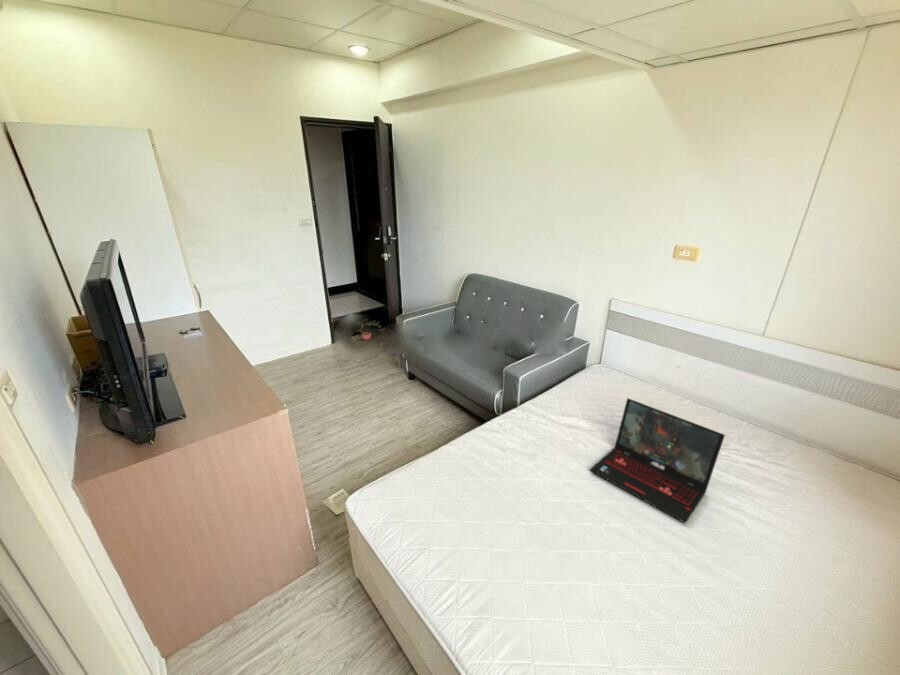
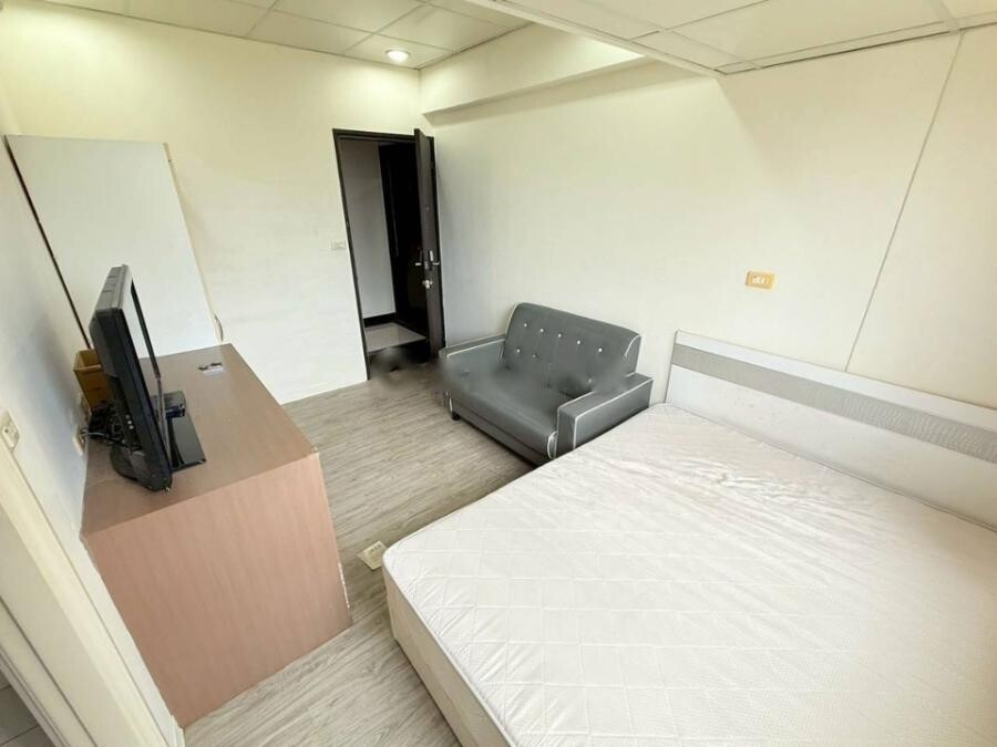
- laptop (653, 454)
- potted plant (369, 325)
